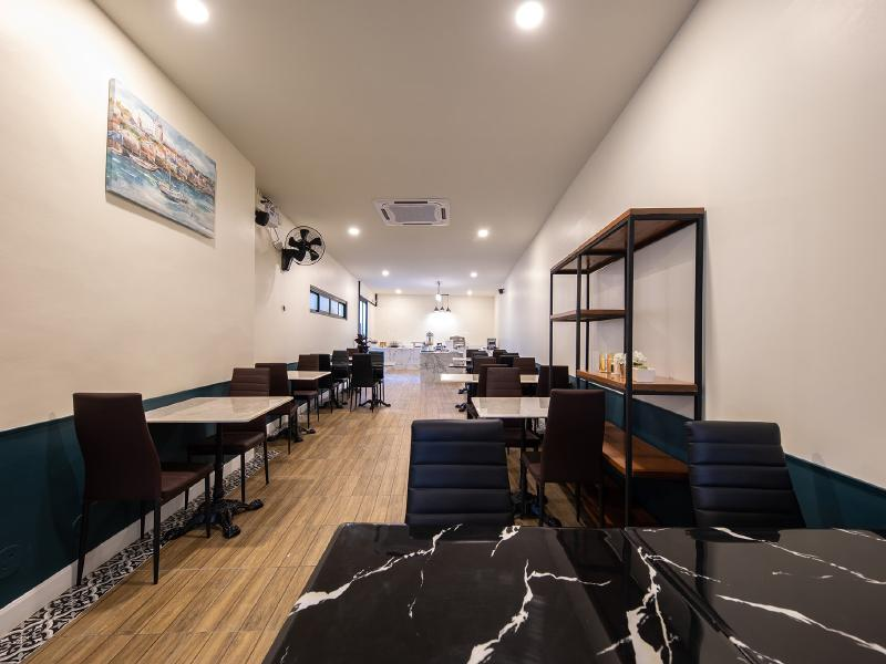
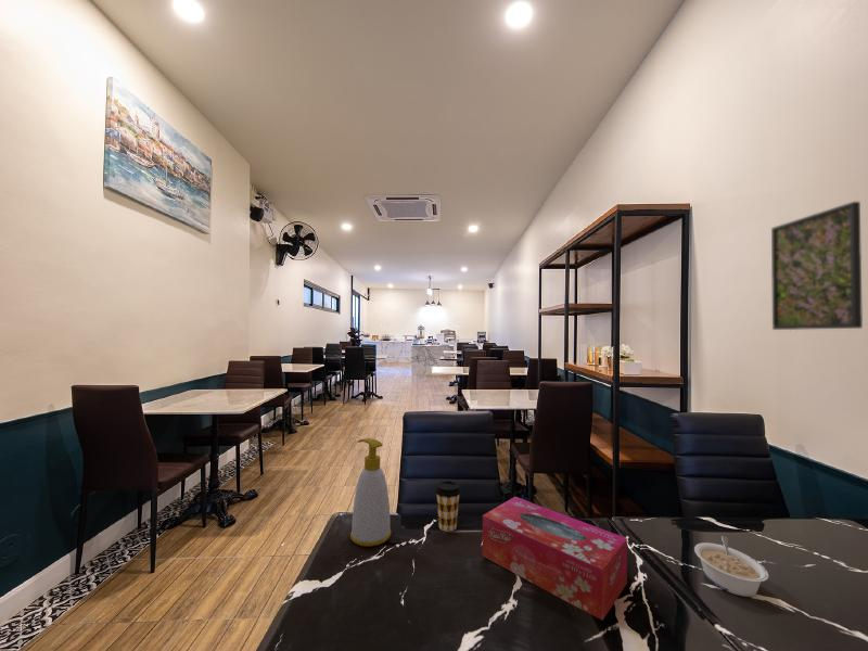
+ tissue box (550, 547)
+ legume (727, 566)
+ soap bottle (371, 487)
+ coffee cup (447, 506)
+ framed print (812, 271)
